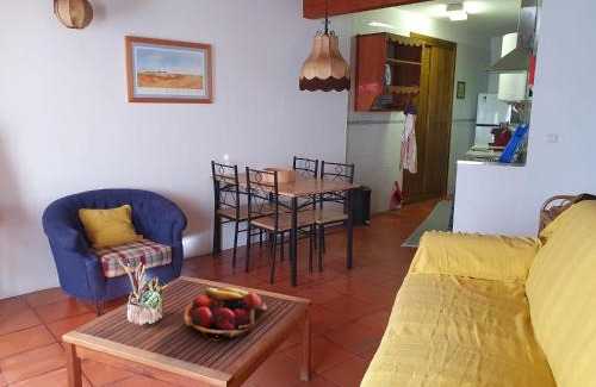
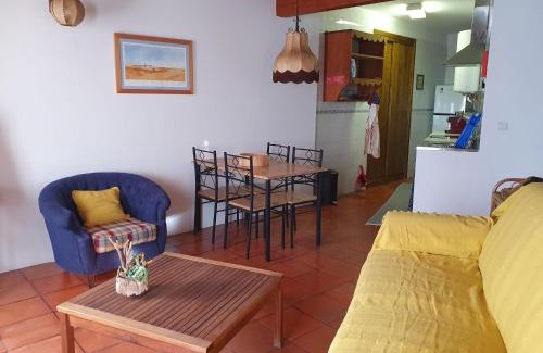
- fruit basket (224, 308)
